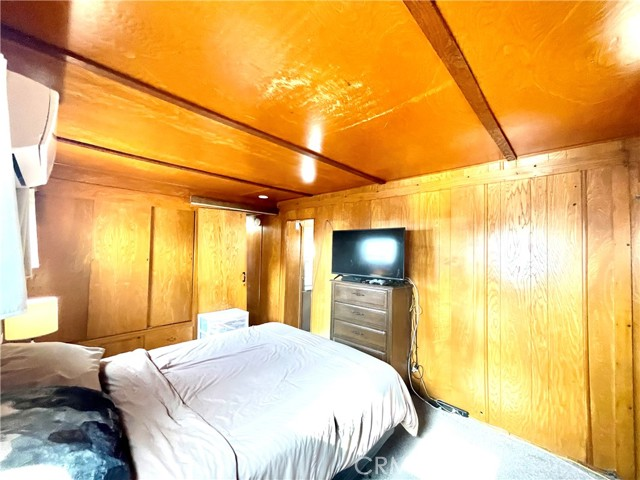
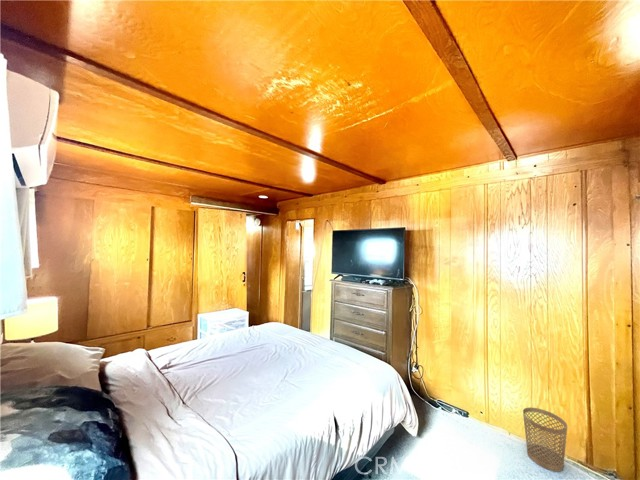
+ wastebasket (544, 439)
